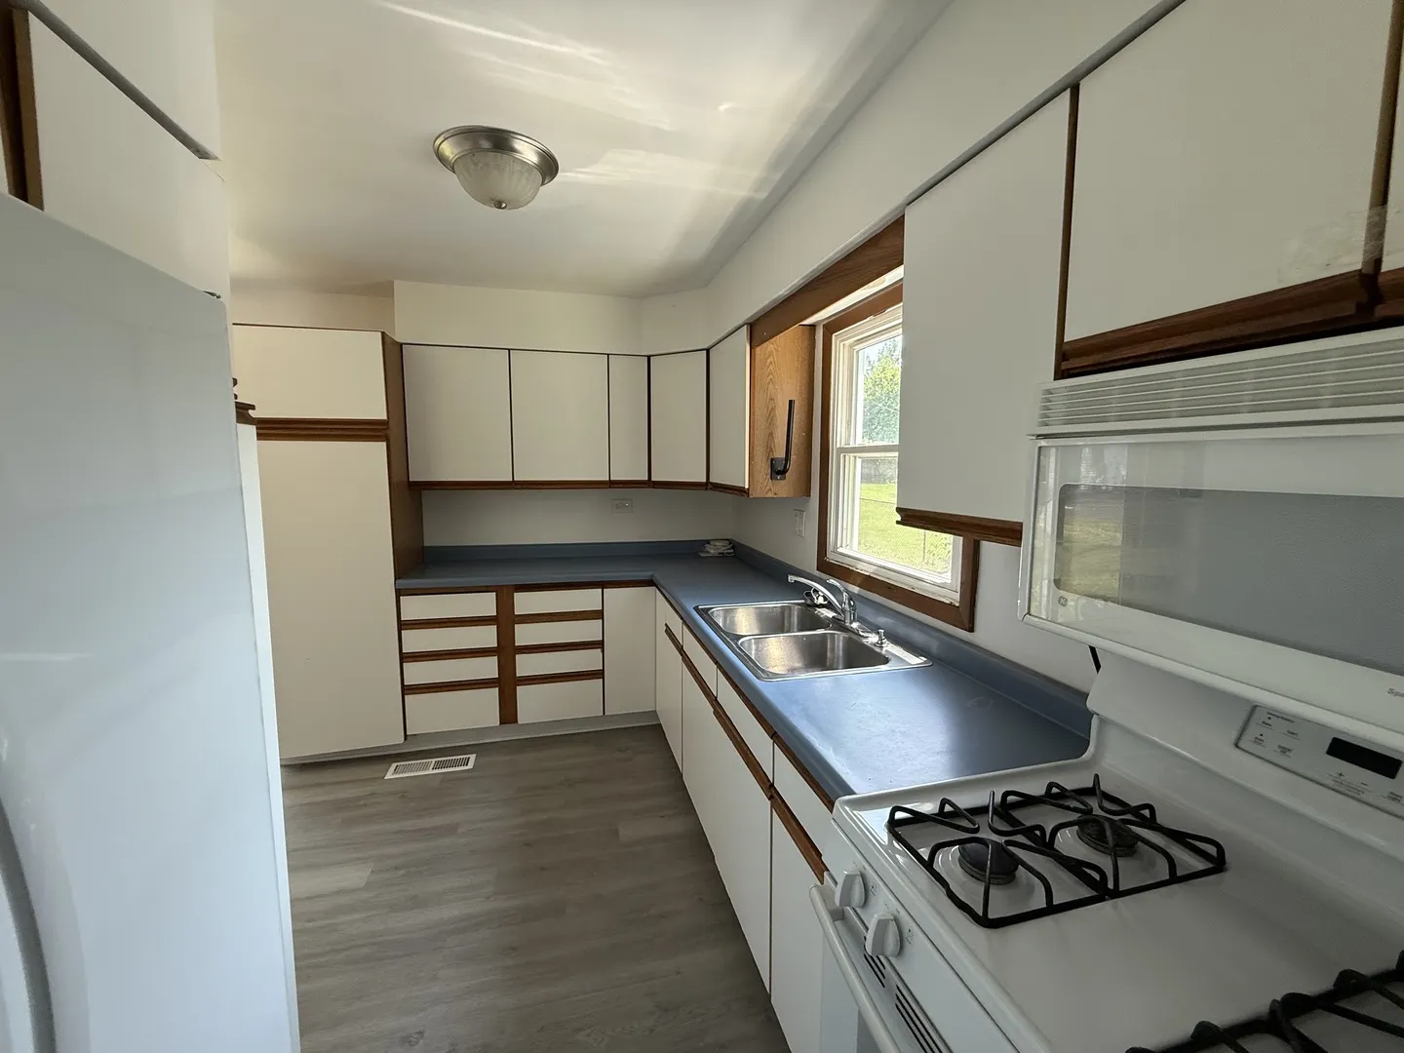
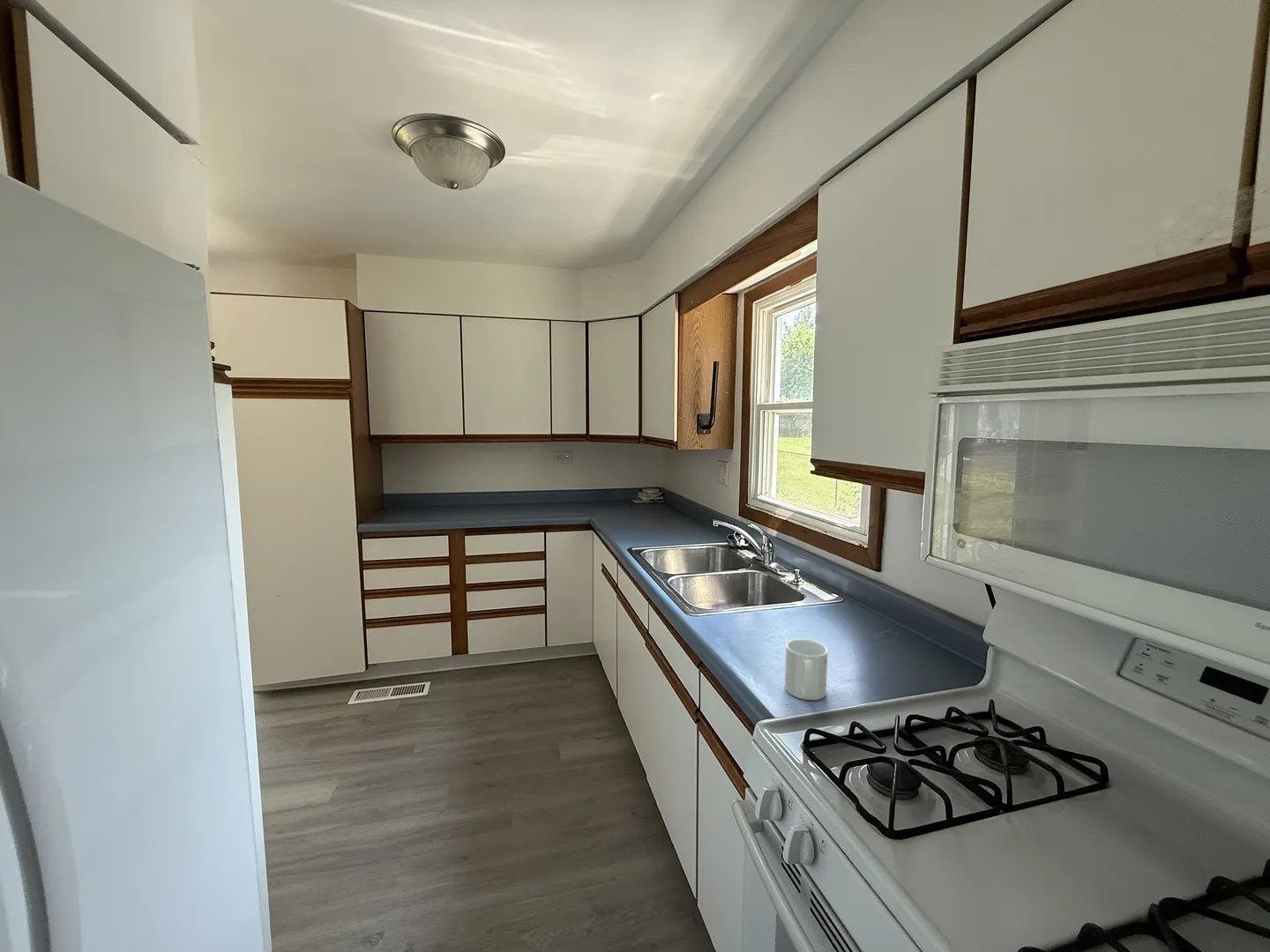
+ mug (806, 673)
